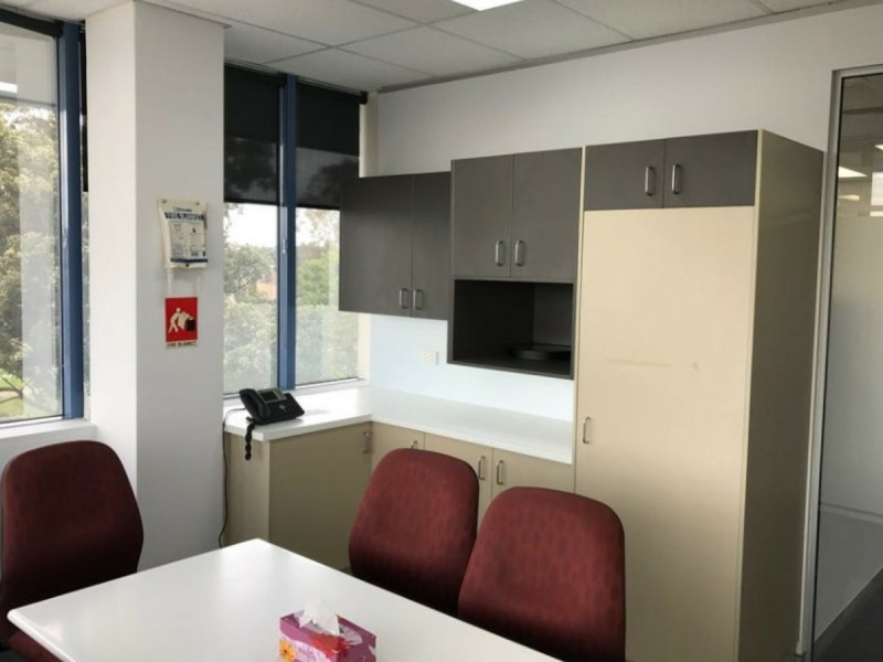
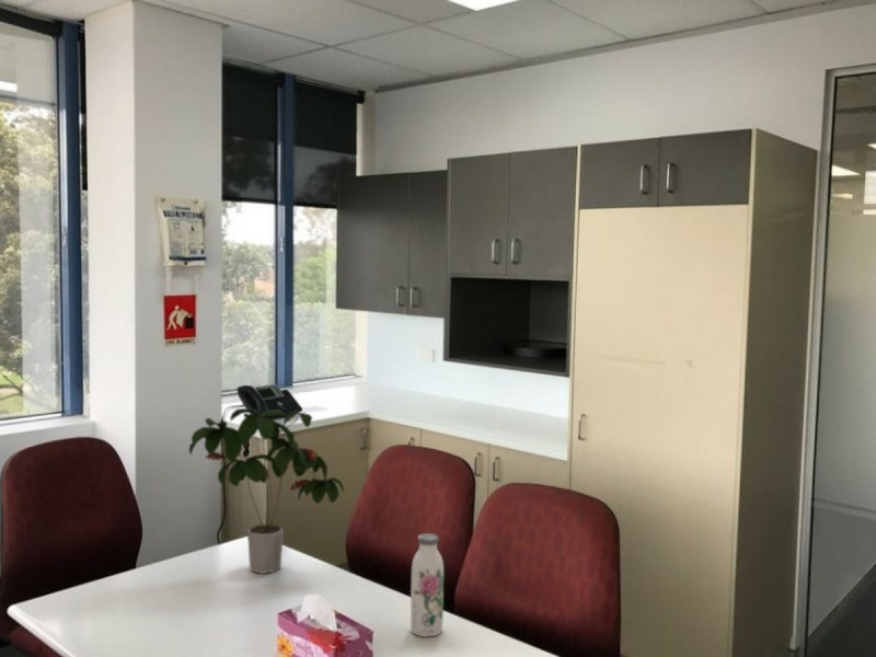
+ potted plant (266, 488)
+ water bottle (427, 583)
